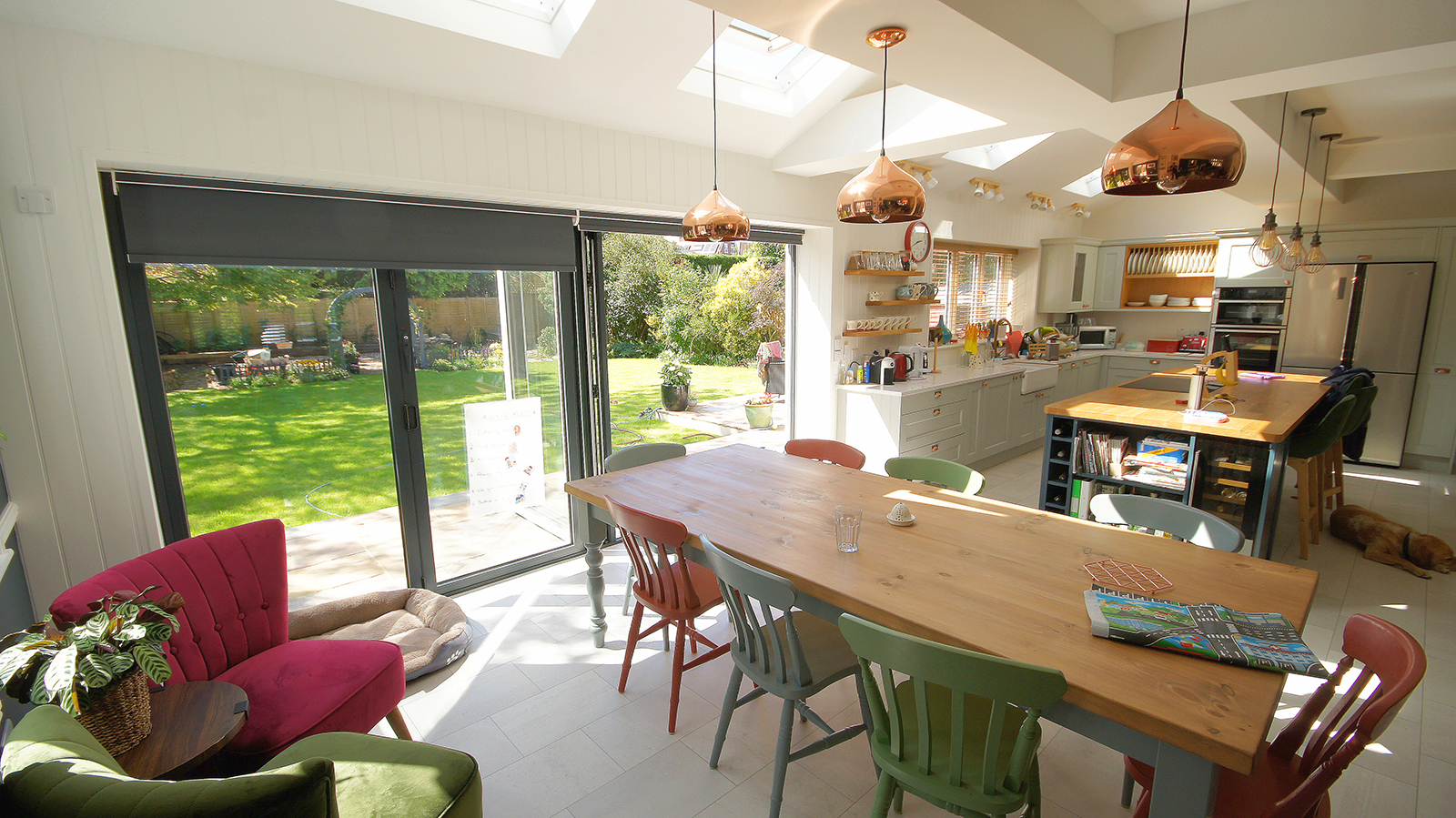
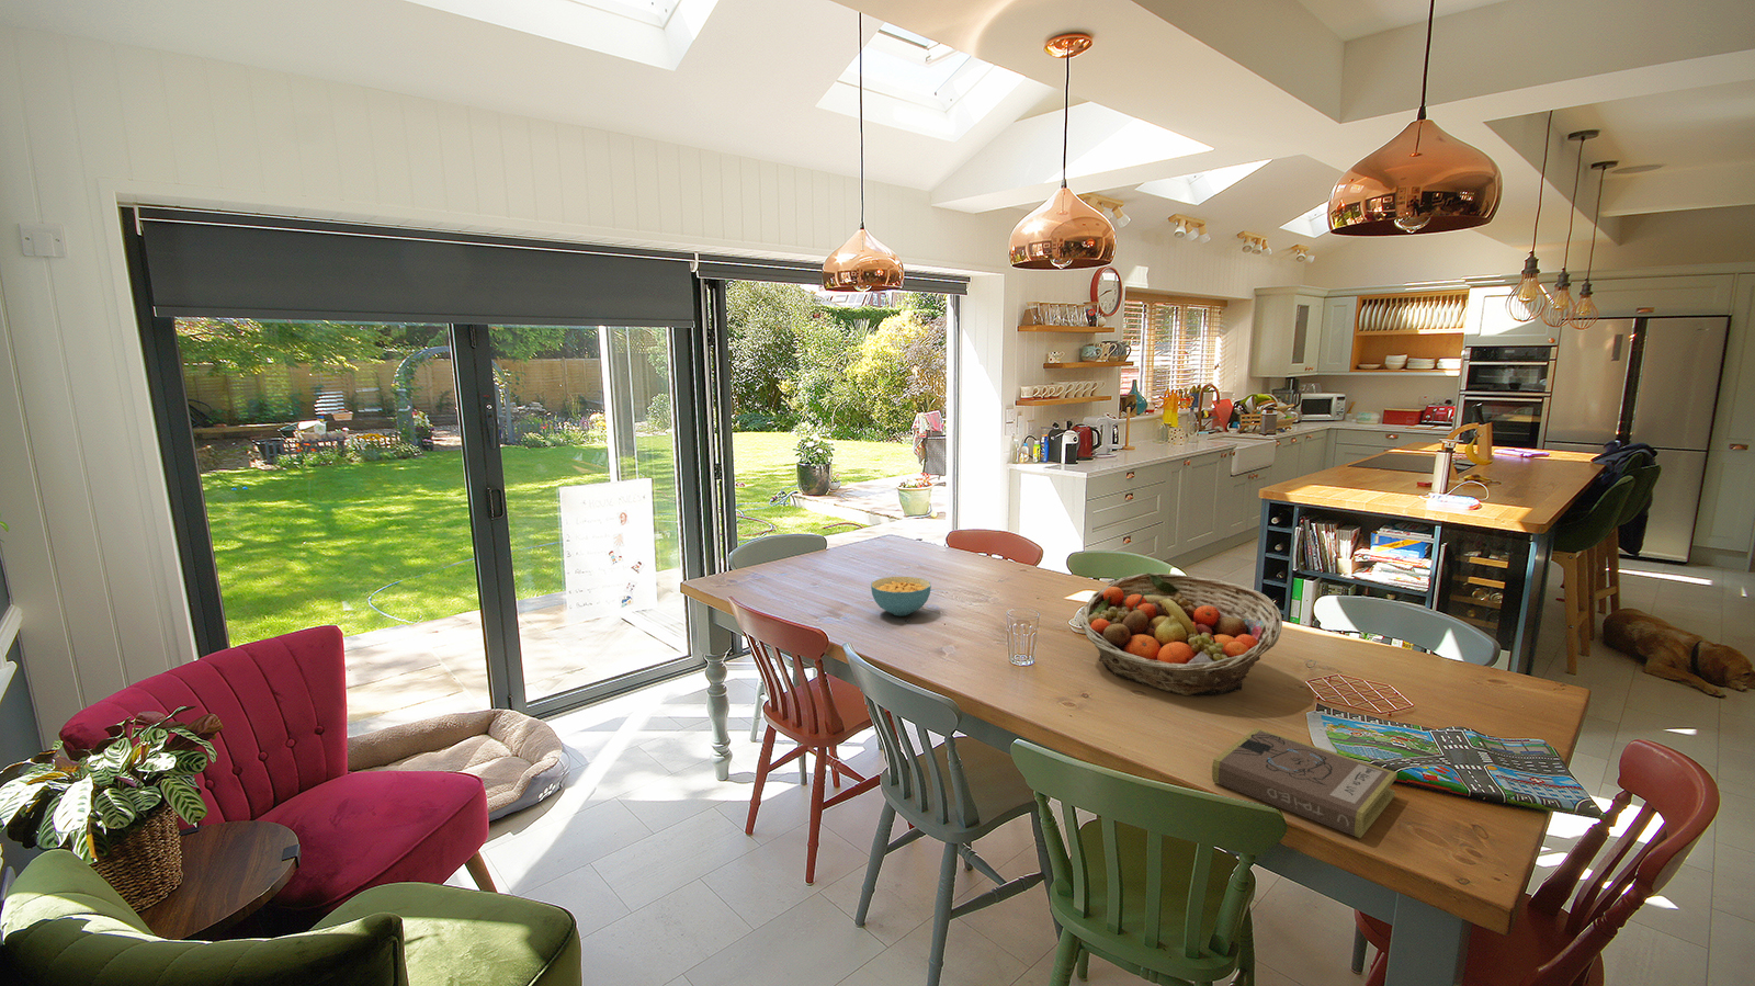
+ cereal bowl (900, 598)
+ book (1302, 777)
+ fruit basket (1175, 630)
